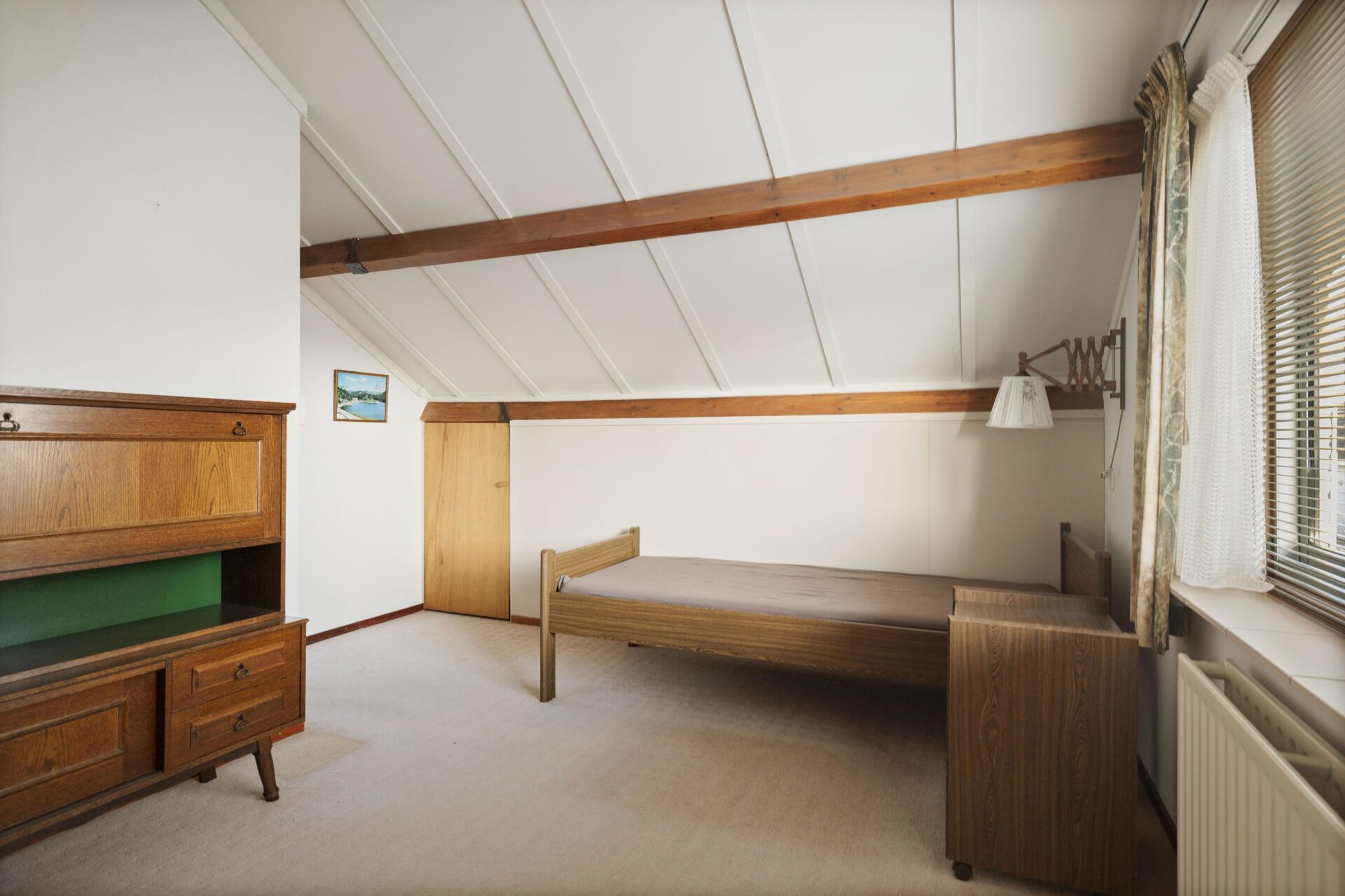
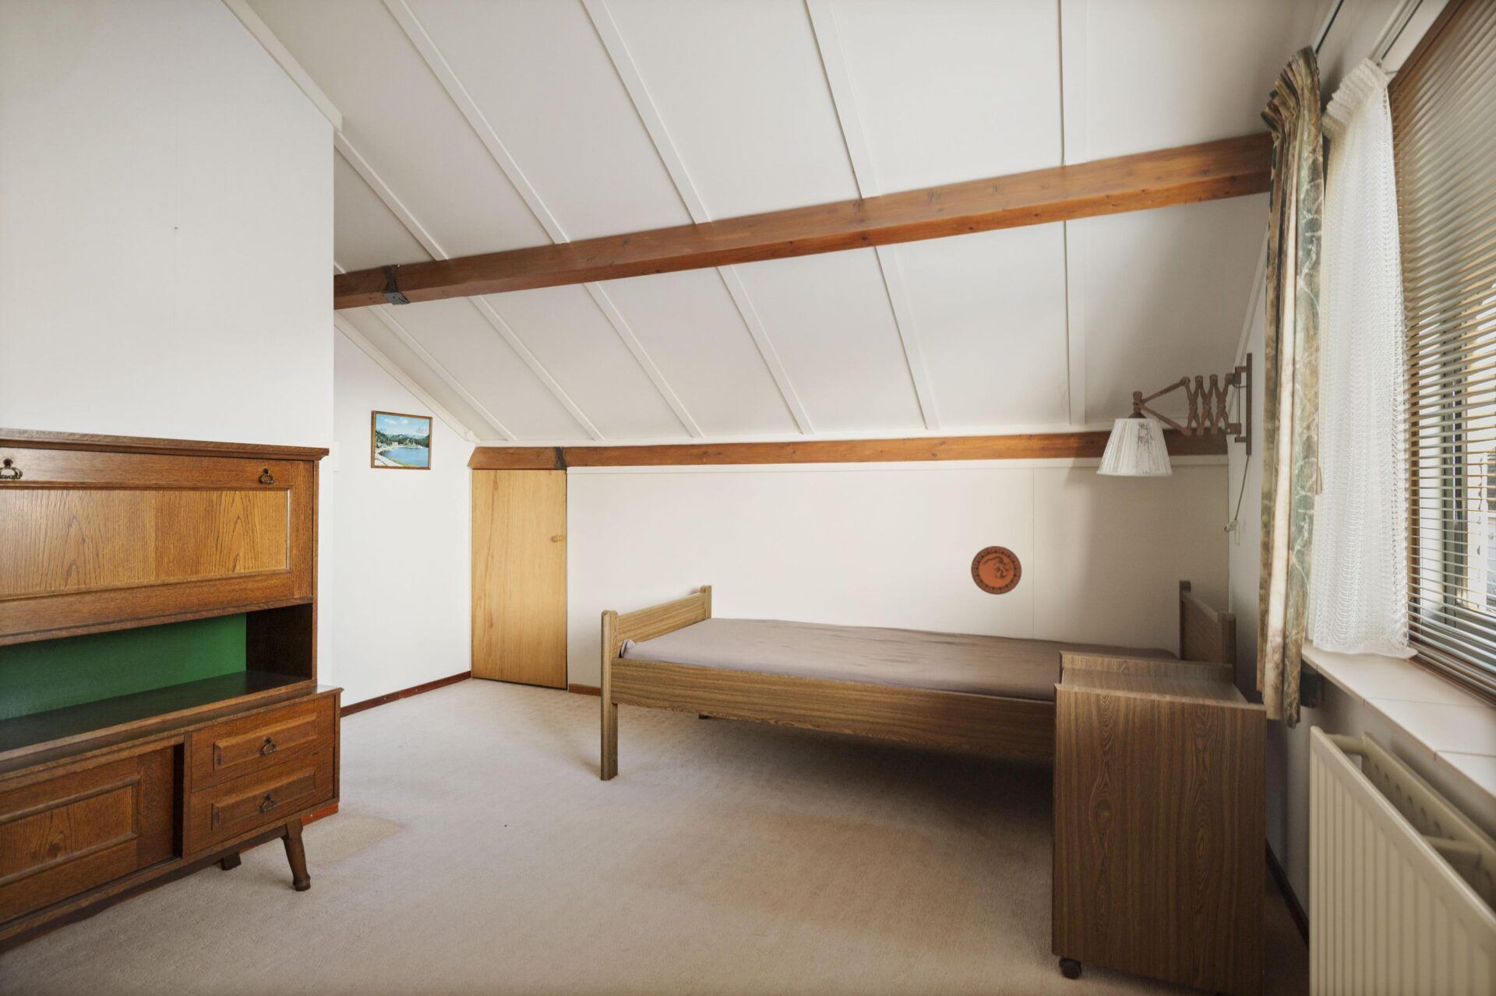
+ decorative plate (995, 570)
